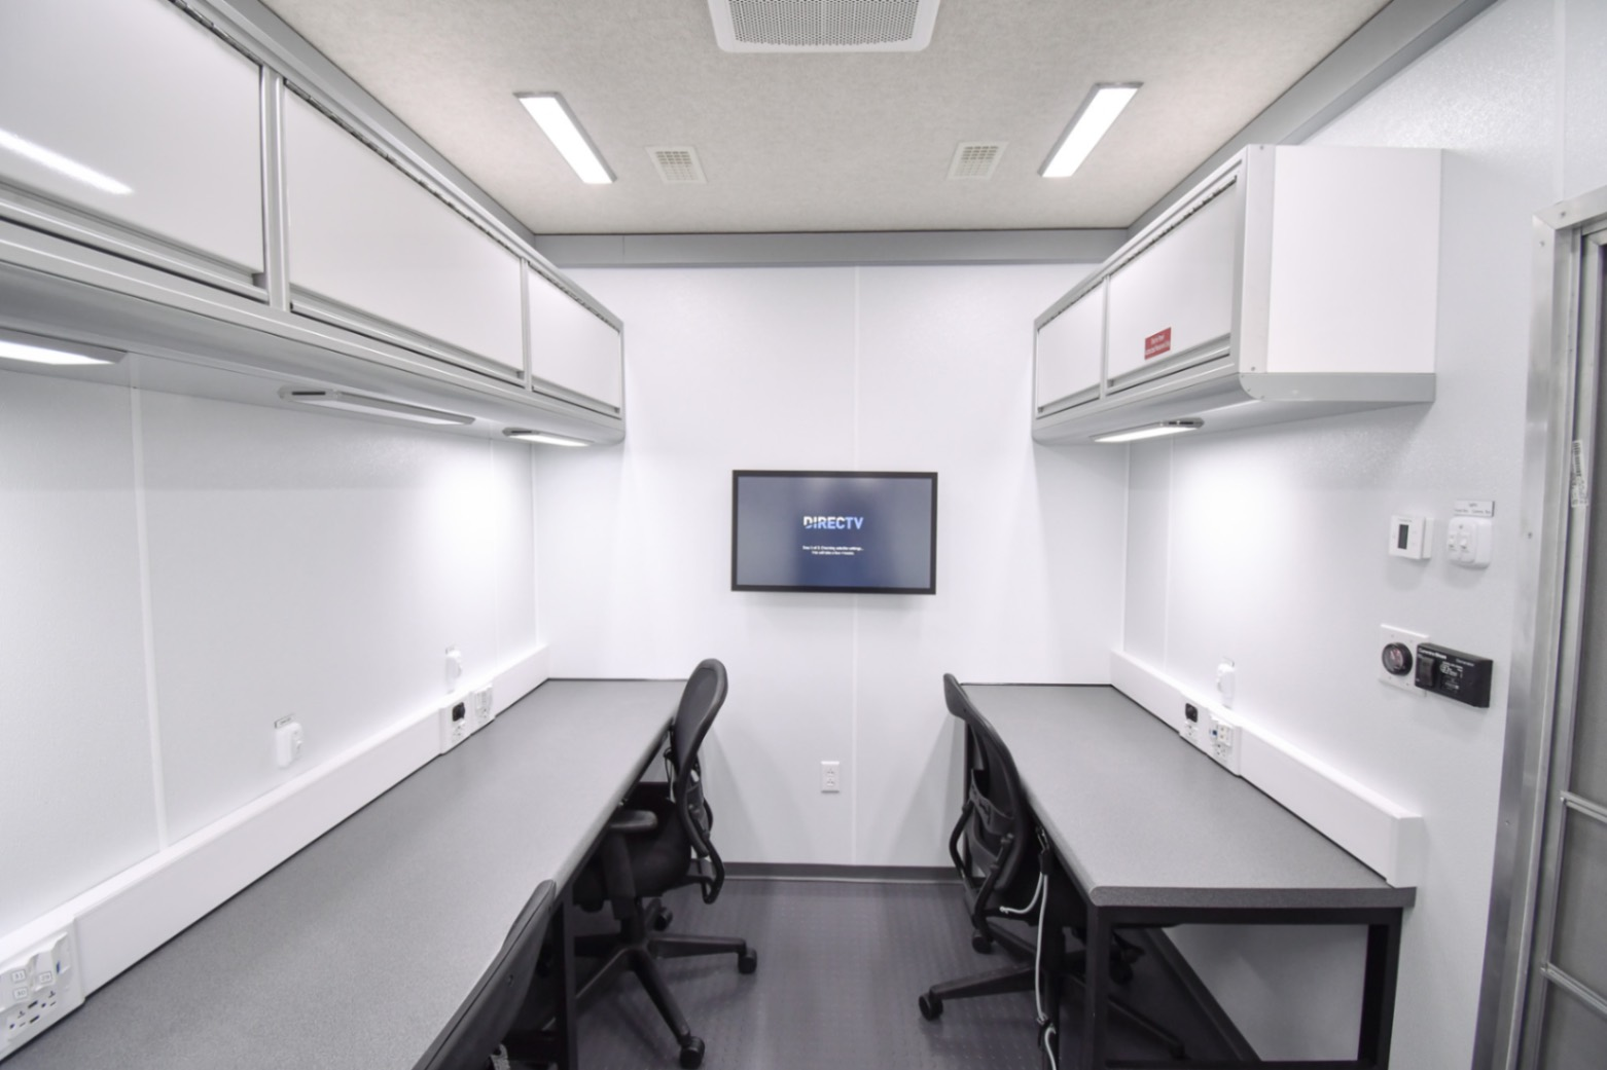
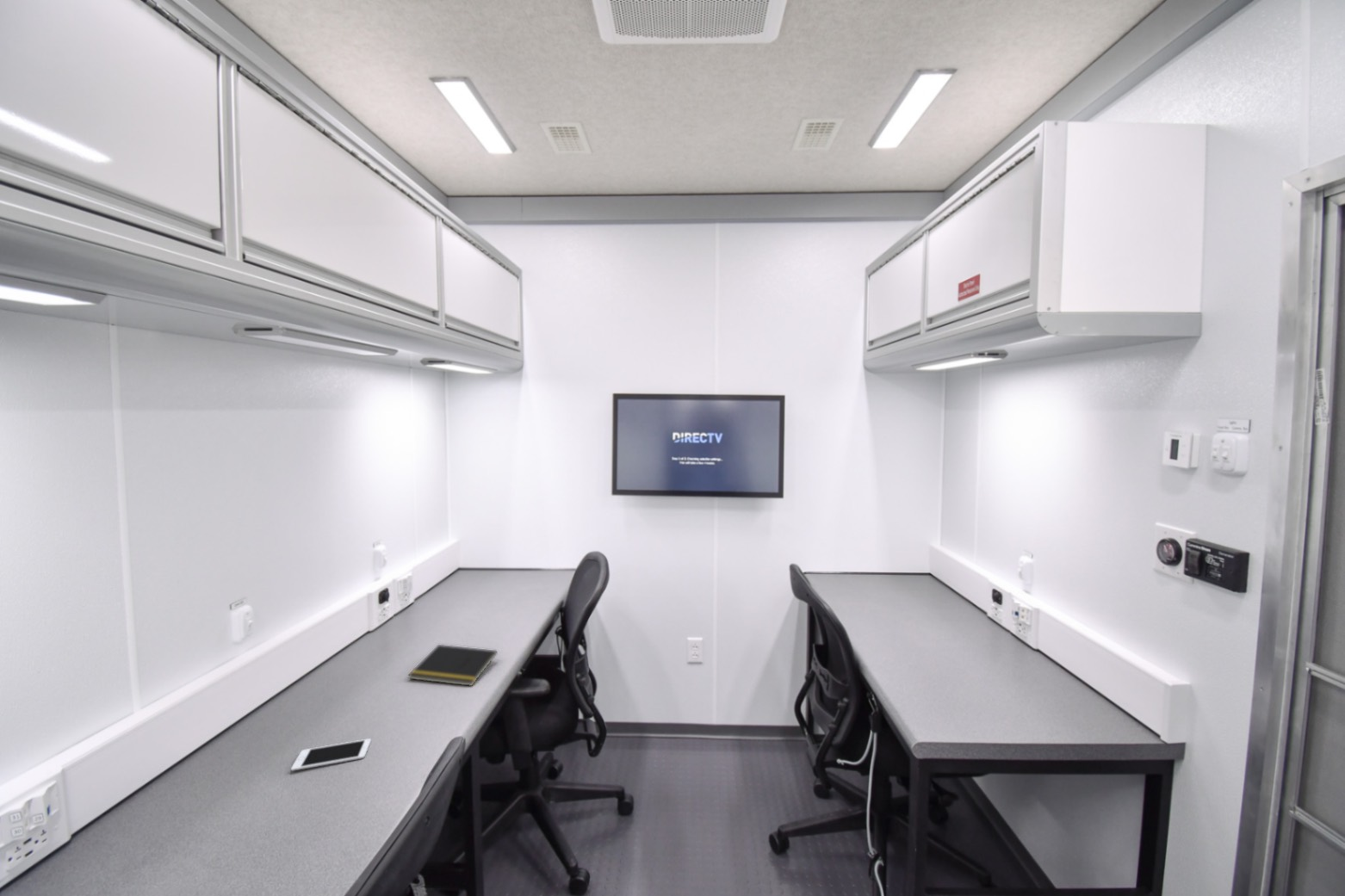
+ notepad (454, 664)
+ cell phone (332, 754)
